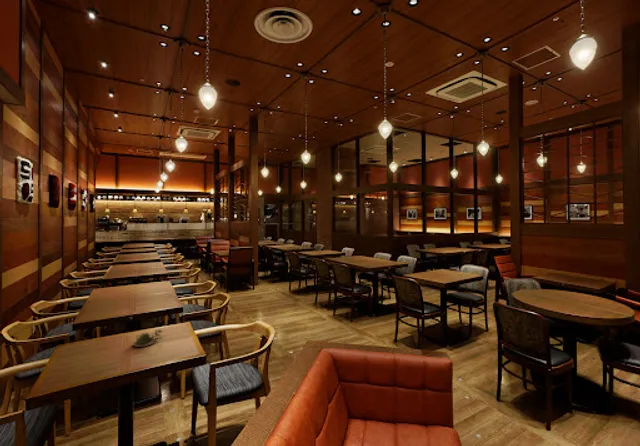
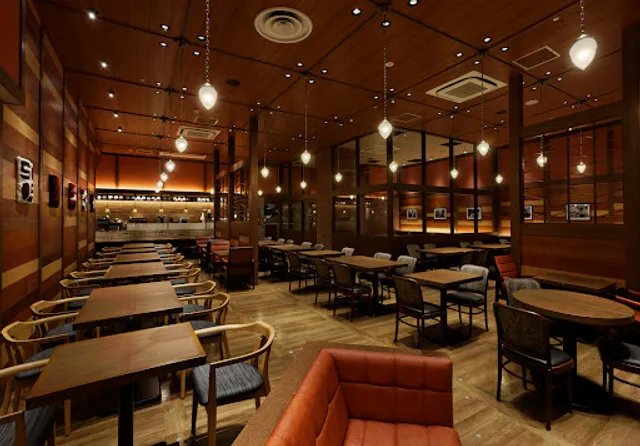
- succulent plant (145, 337)
